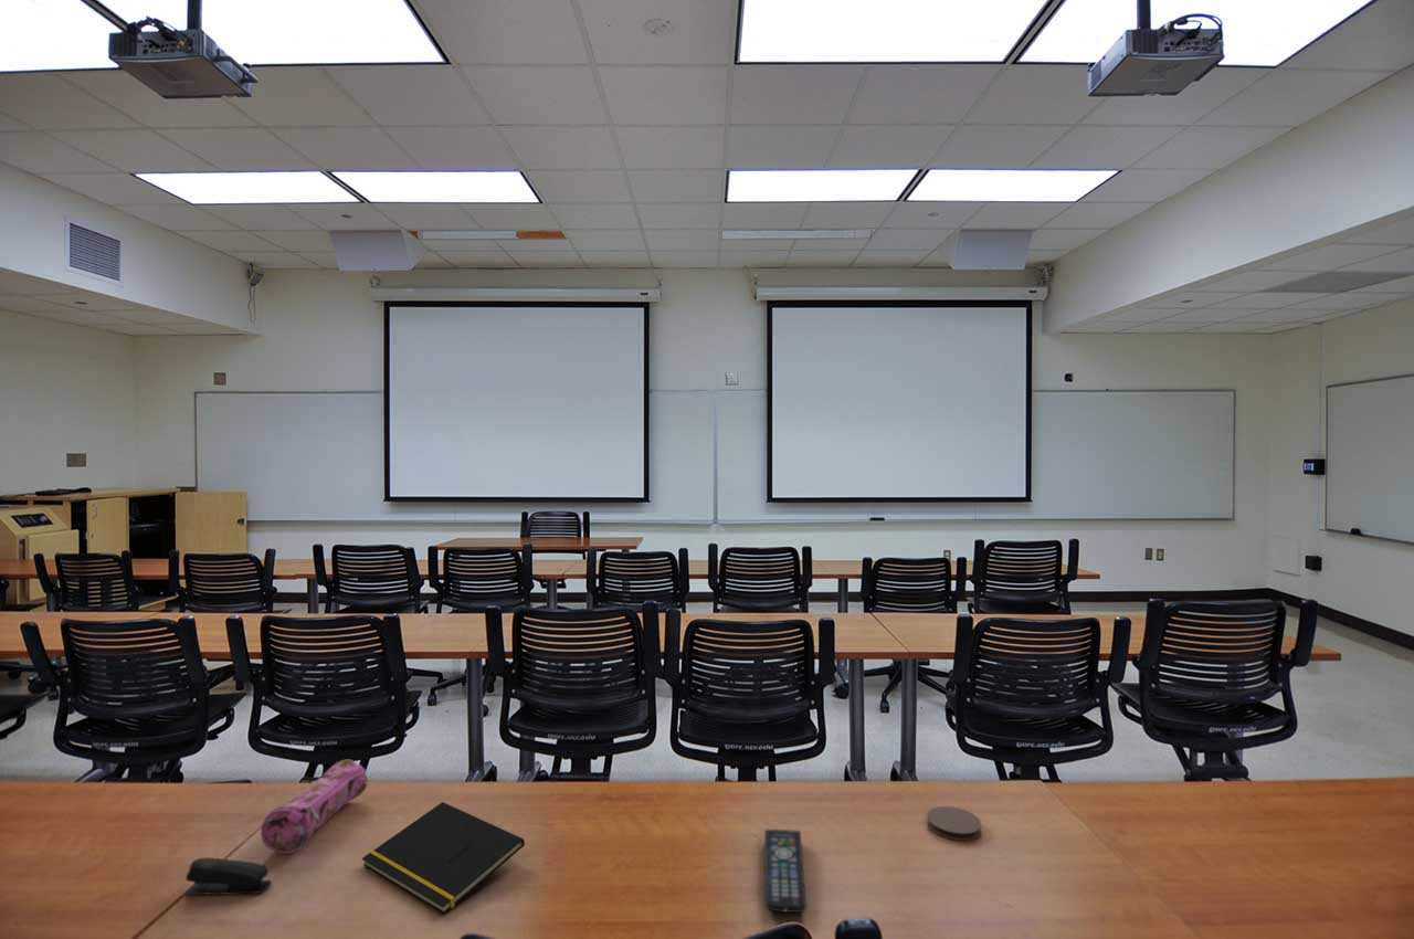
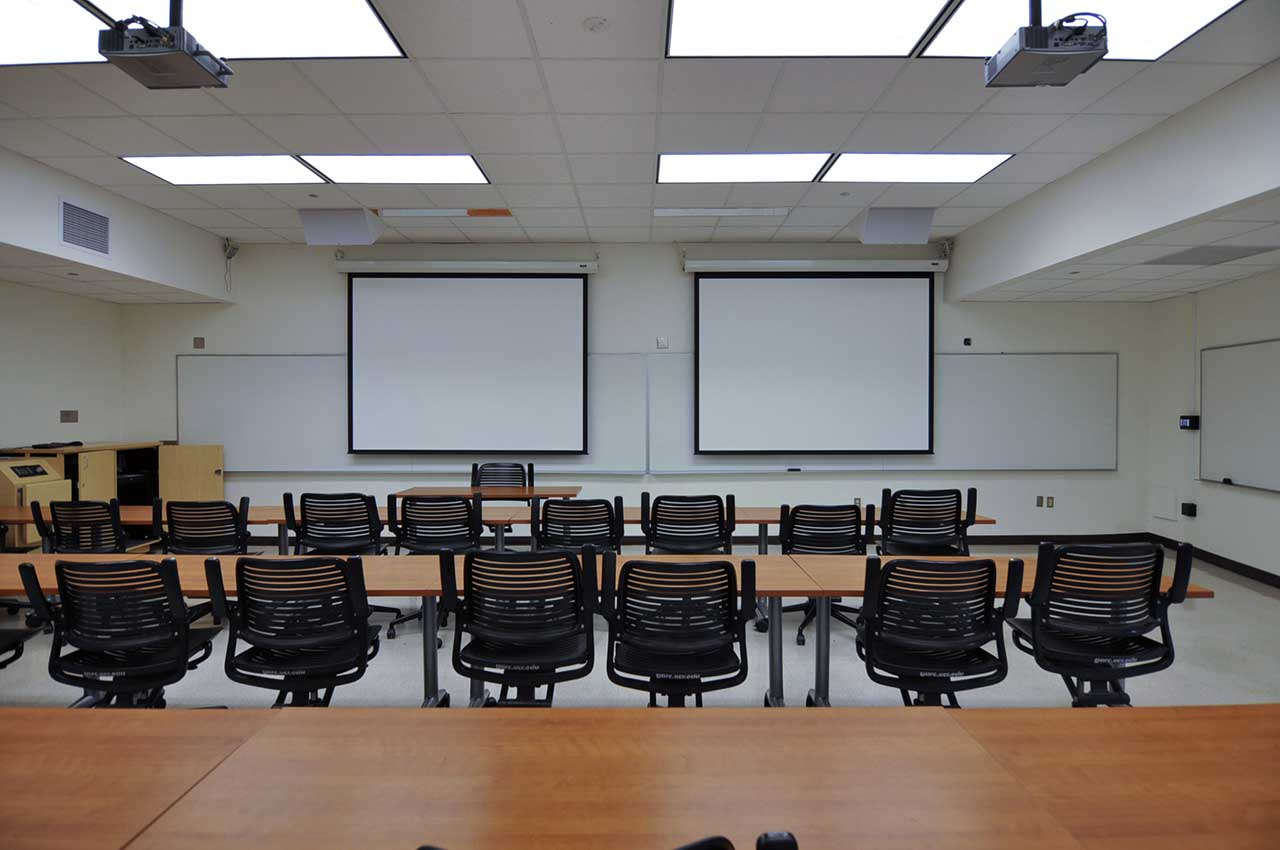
- remote control (783, 865)
- pencil case (318, 802)
- coaster (953, 822)
- stapler (229, 874)
- notepad (443, 852)
